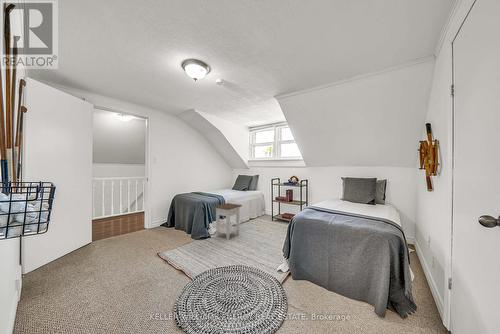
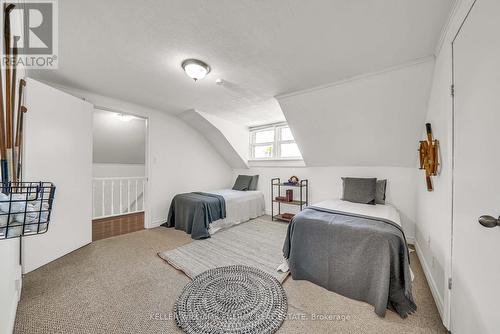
- nightstand (228, 220)
